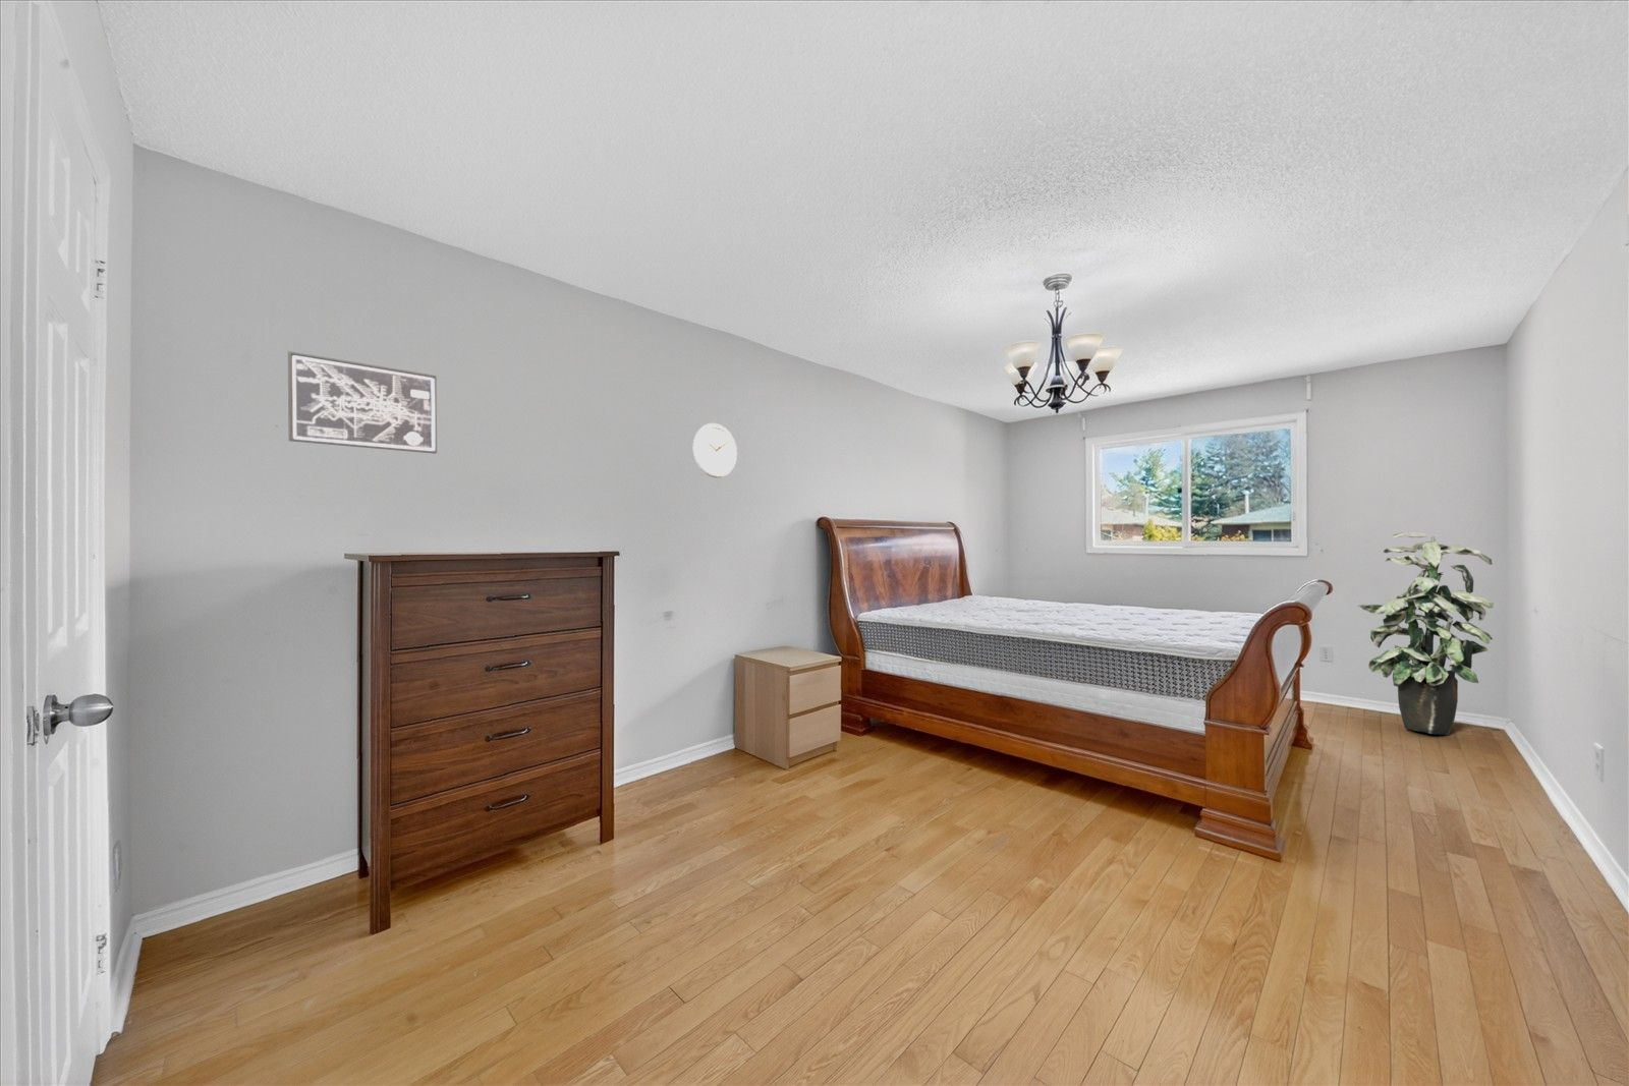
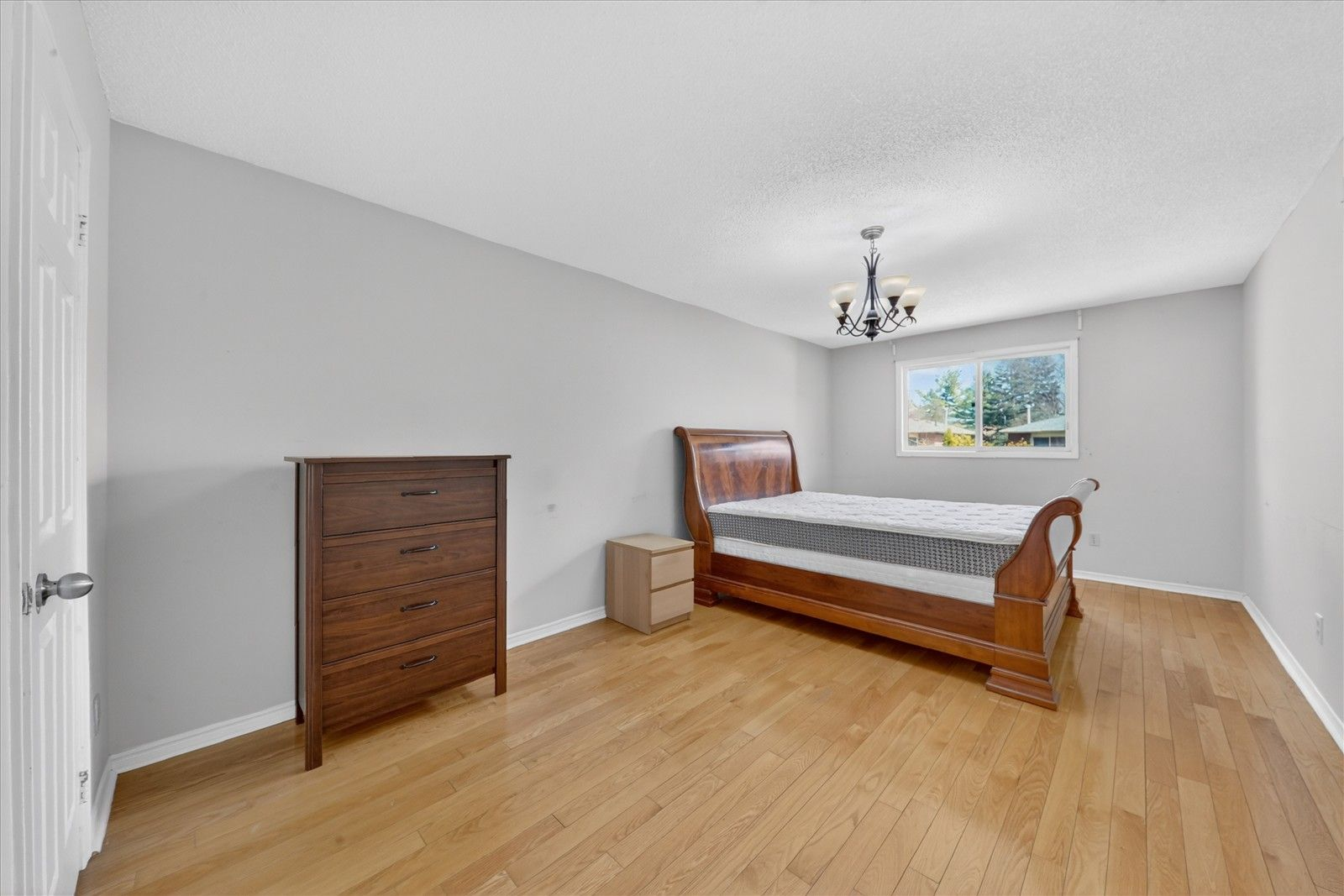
- wall clock (716, 450)
- indoor plant (1422, 631)
- wall art (366, 405)
